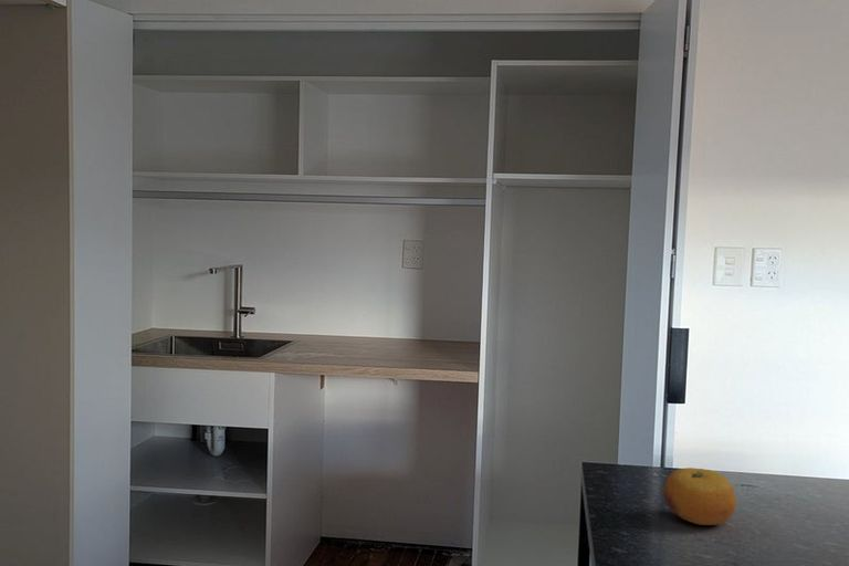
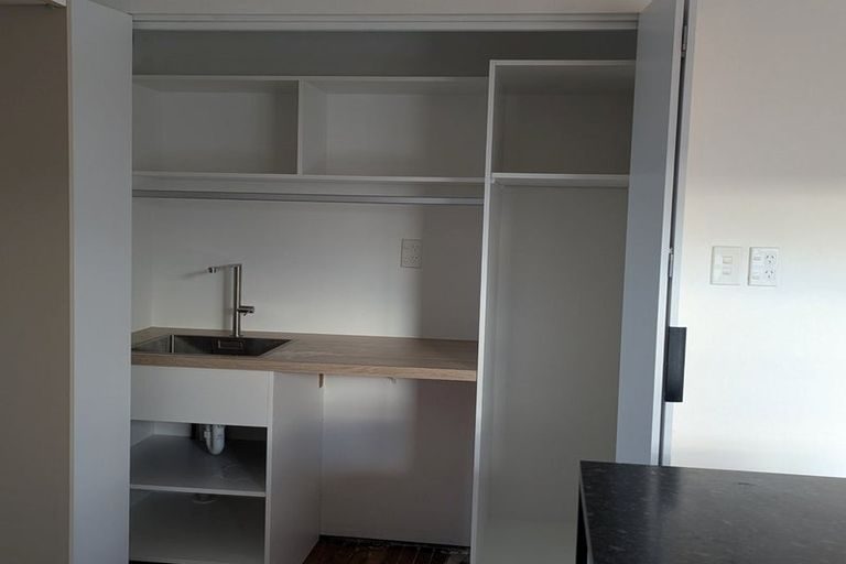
- fruit (699, 495)
